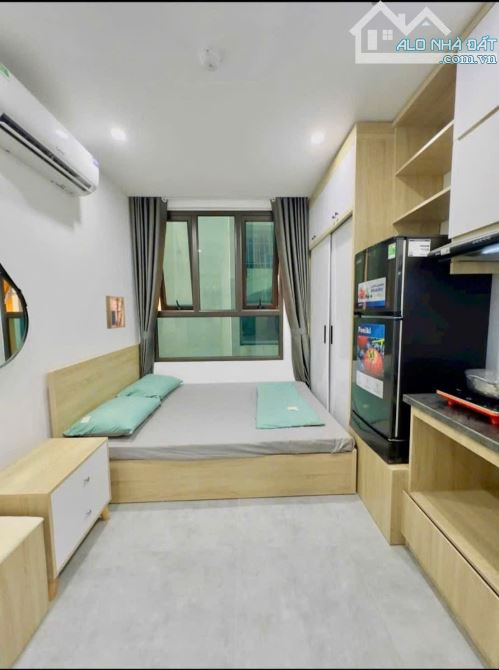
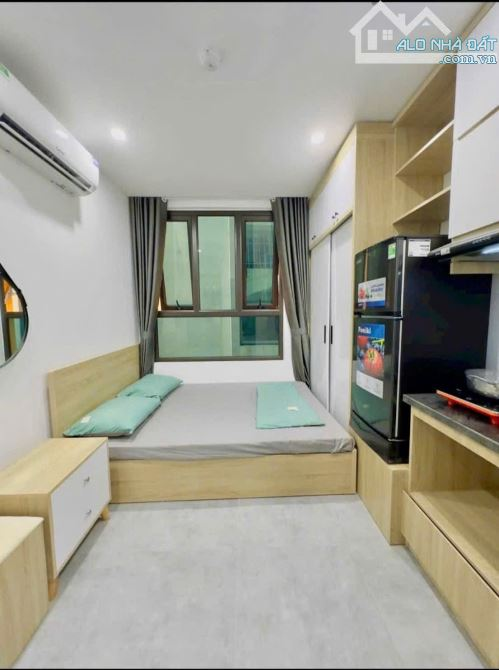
- wall art (116, 312)
